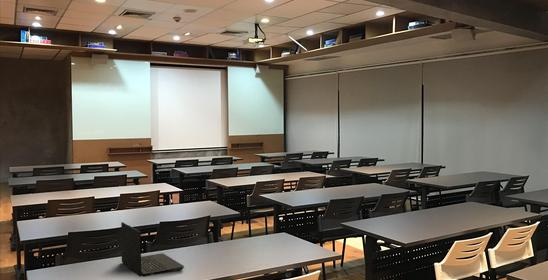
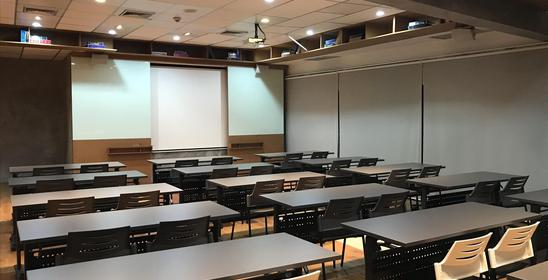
- laptop (154, 254)
